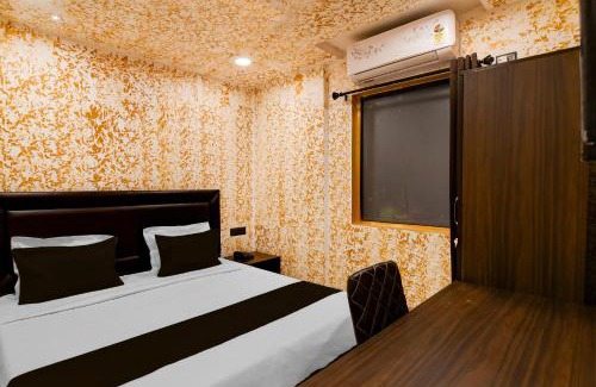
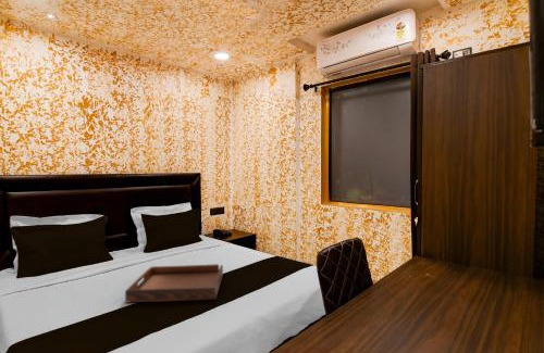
+ serving tray (180, 280)
